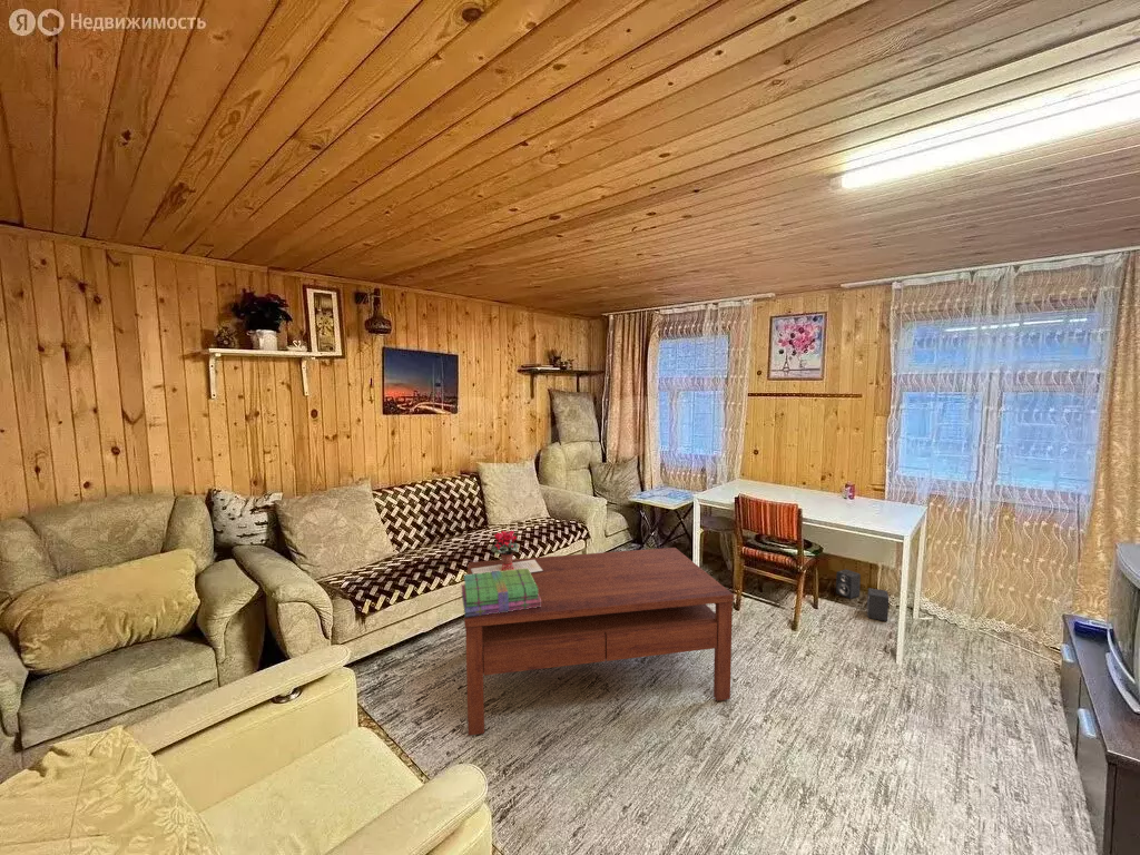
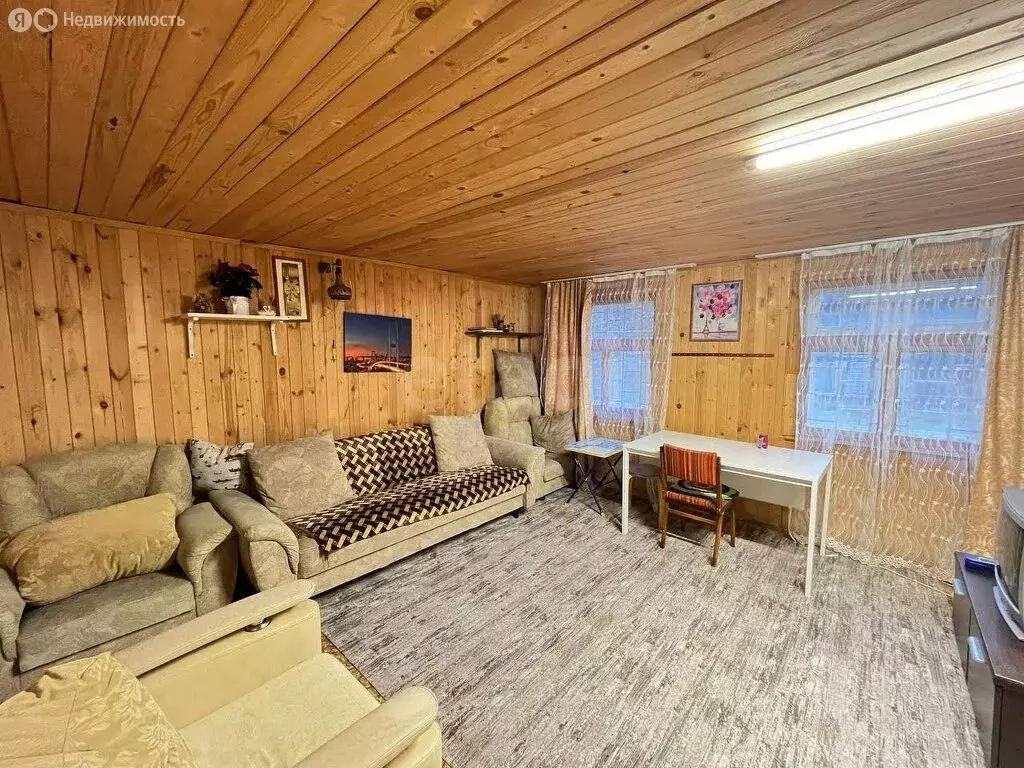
- coffee table (589, 625)
- stack of books (499, 590)
- potted flower (505, 550)
- speaker (858, 593)
